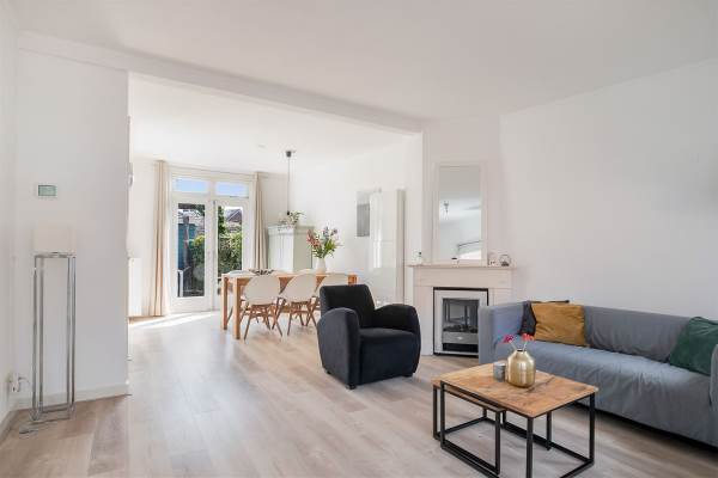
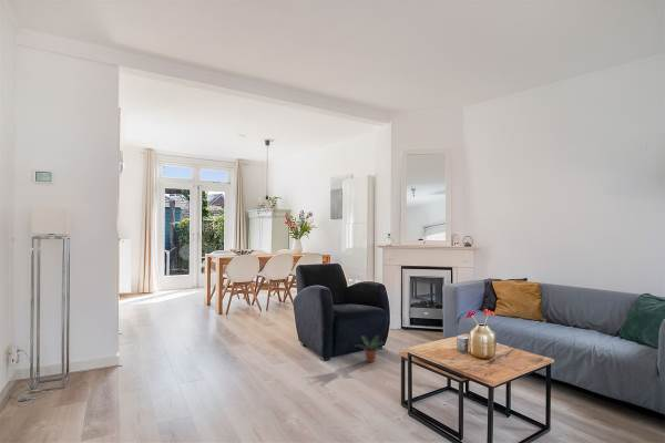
+ potted plant (370, 347)
